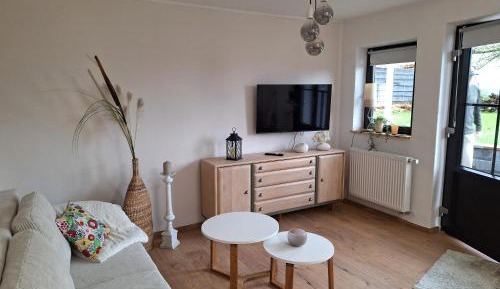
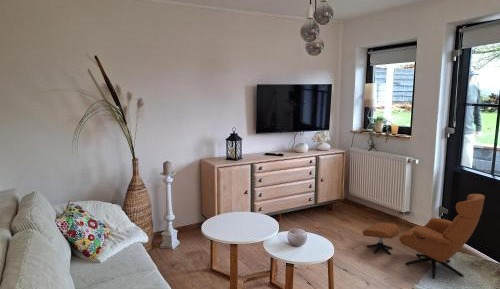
+ armchair (418, 226)
